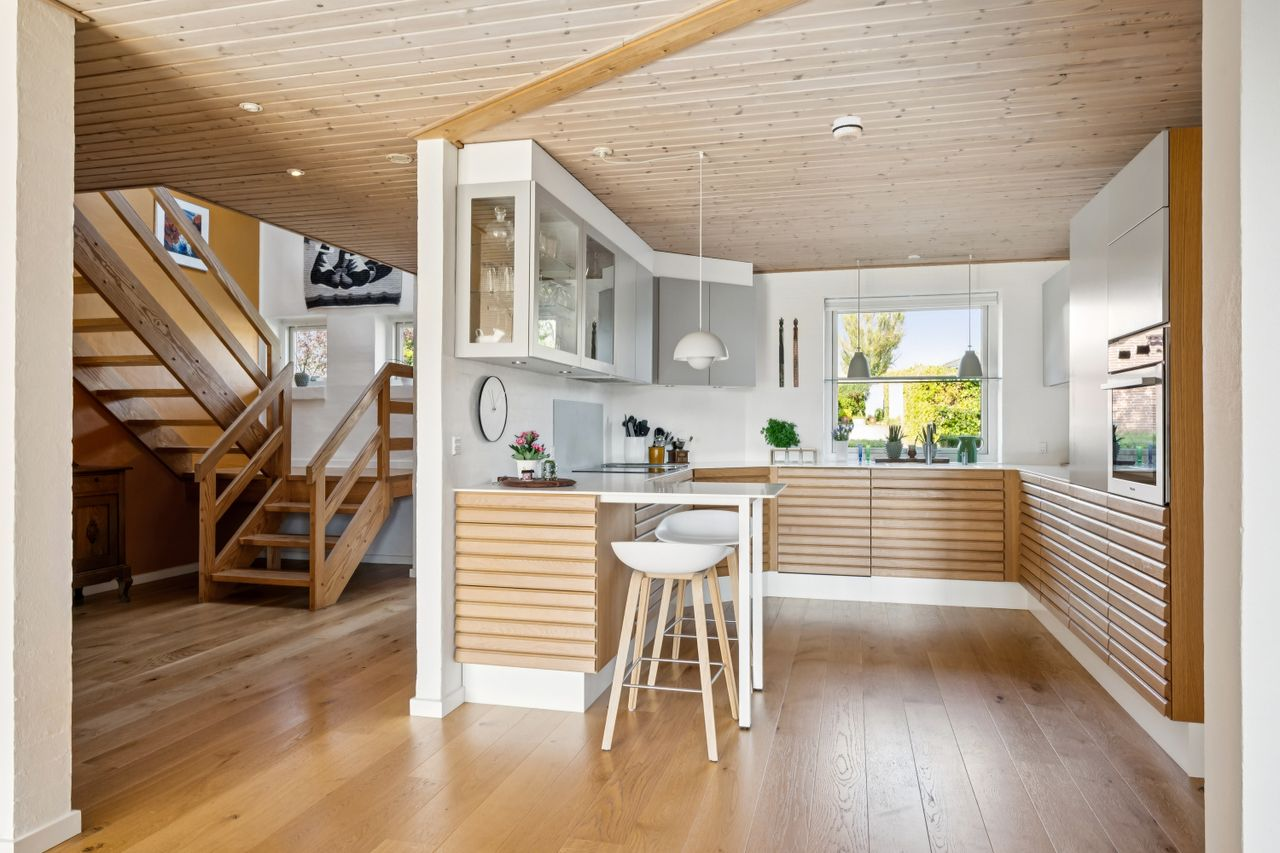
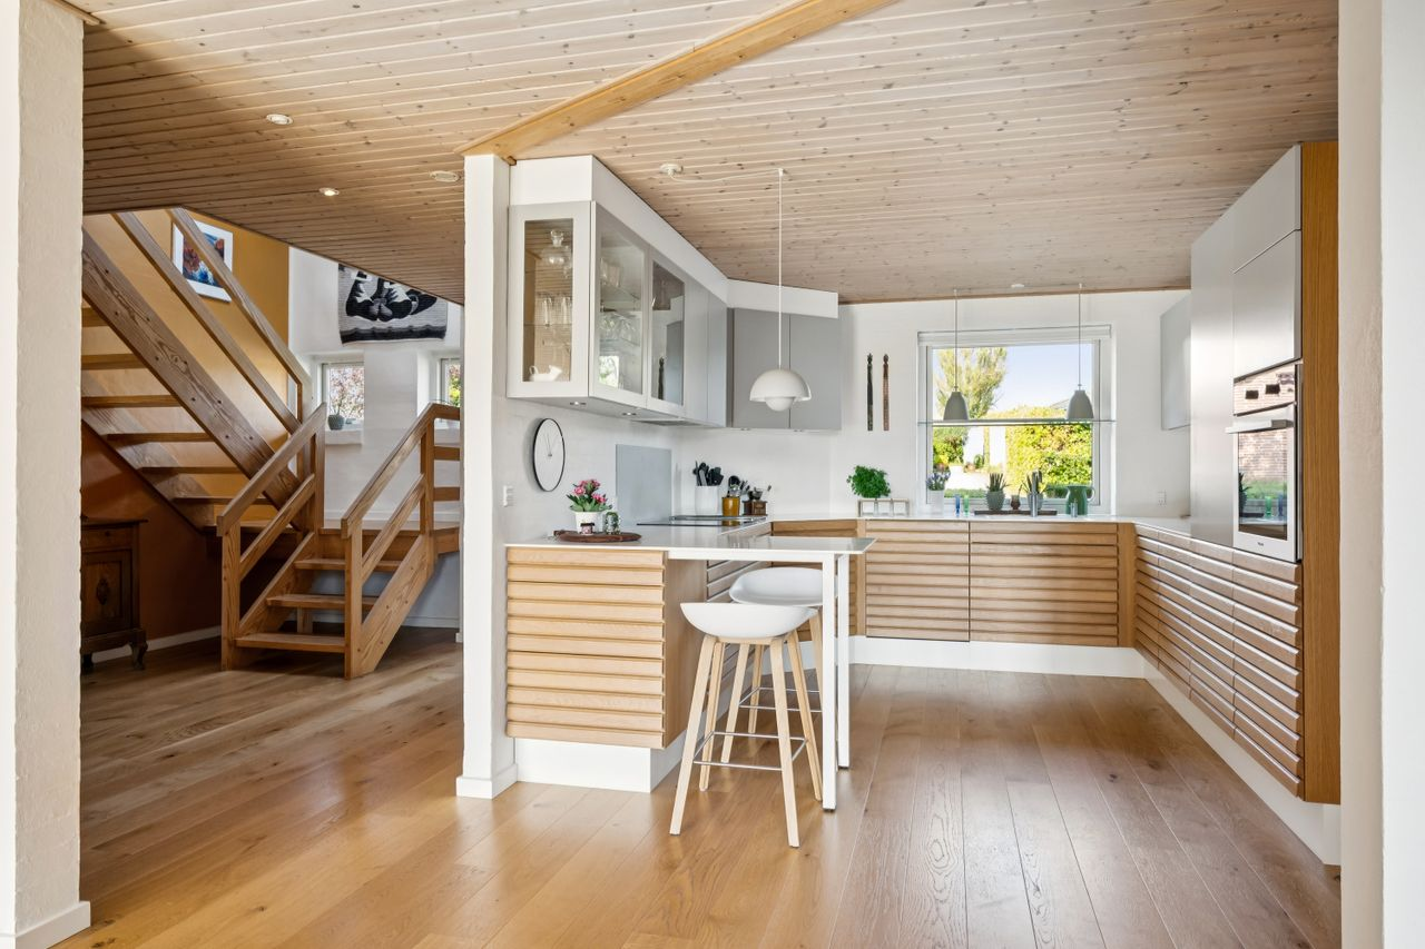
- smoke detector (847, 129)
